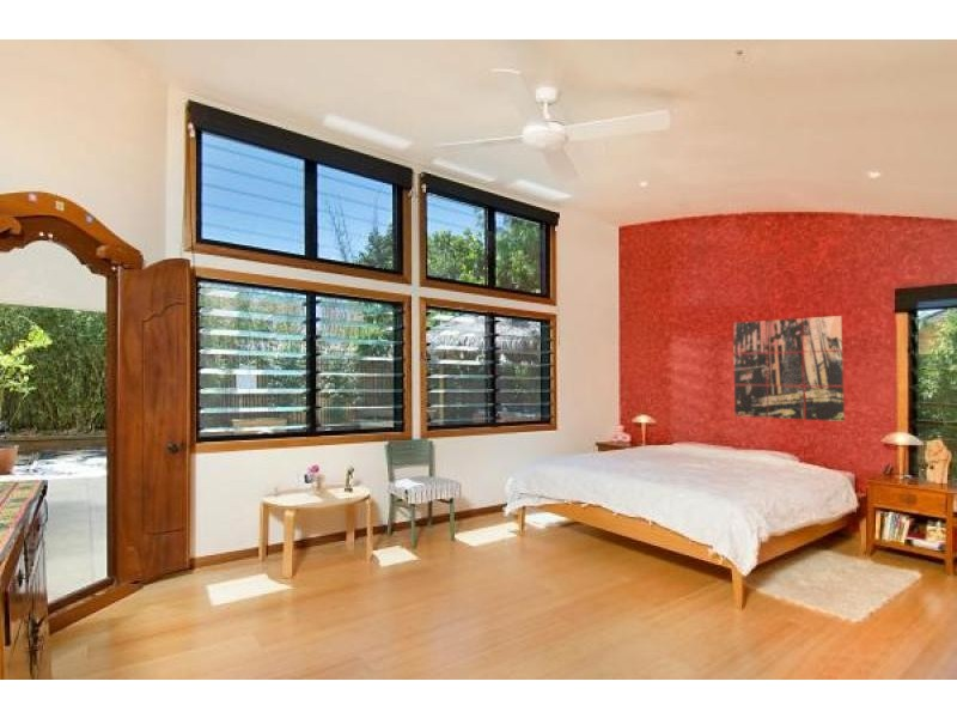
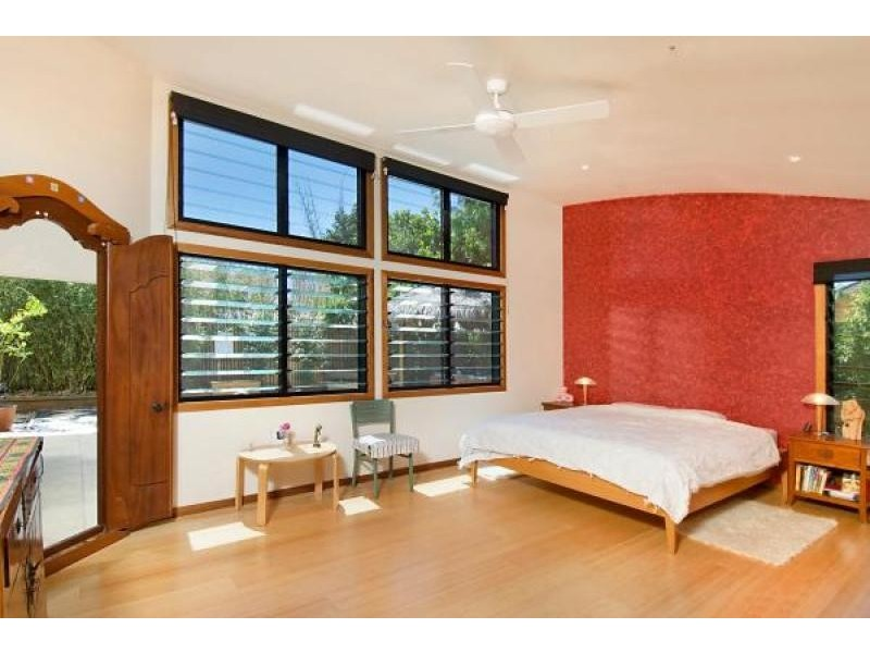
- wall art (785, 369)
